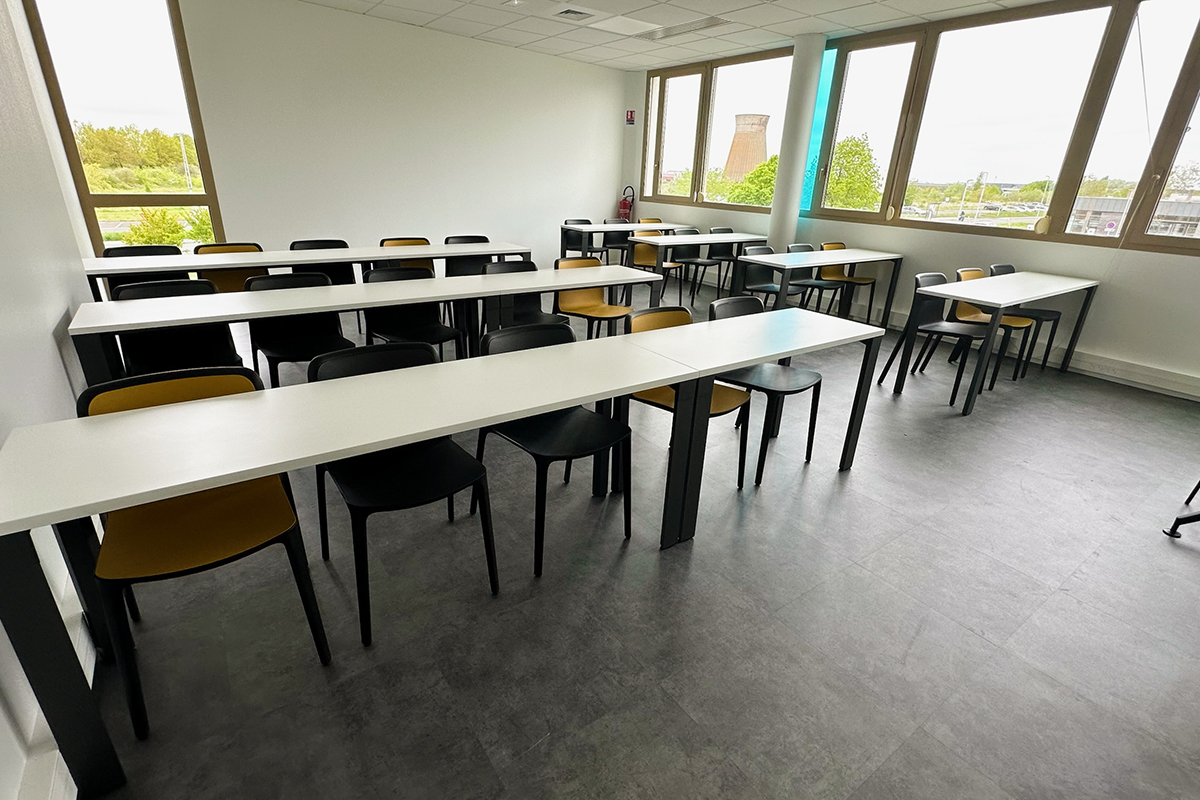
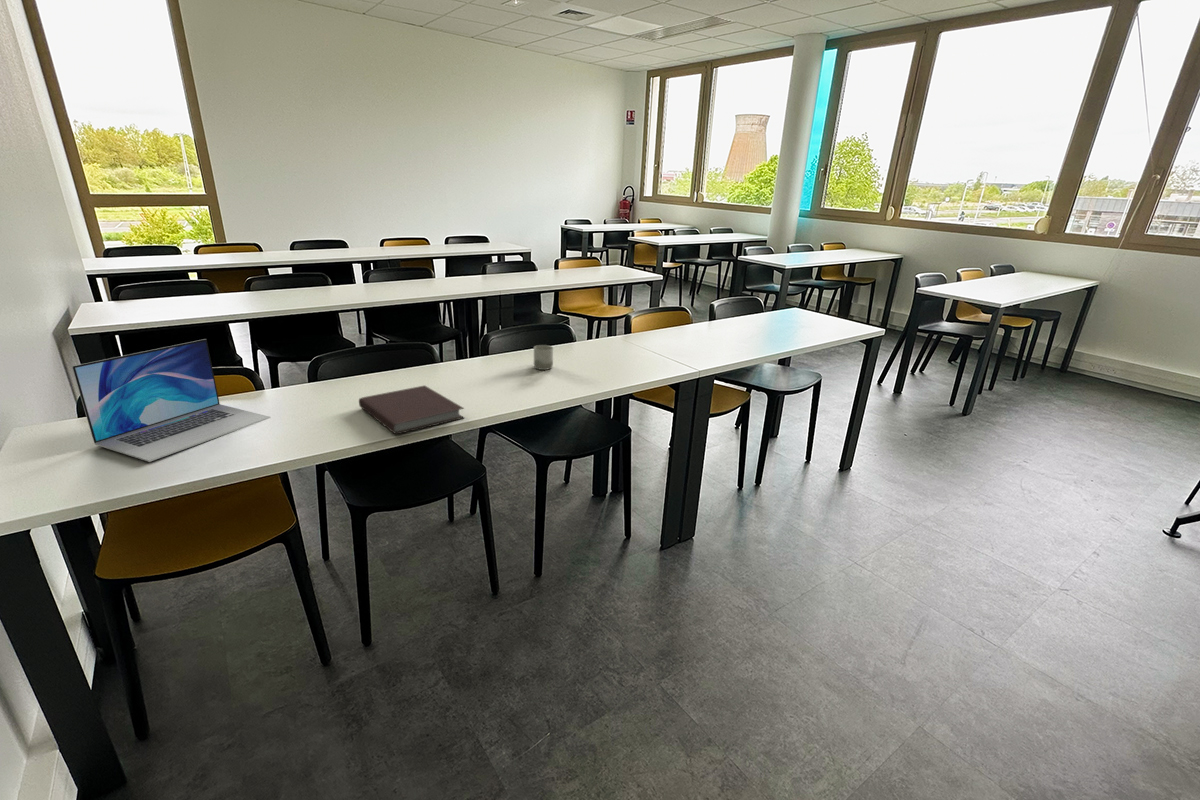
+ notebook (411, 408)
+ laptop (180, 394)
+ cup (541, 356)
